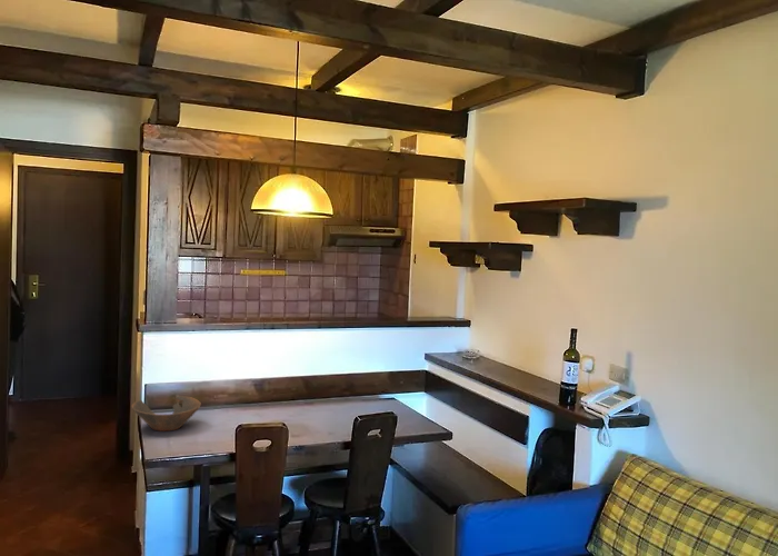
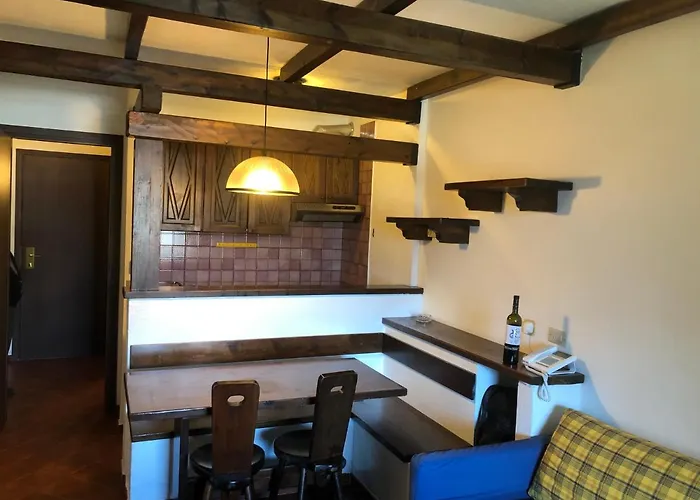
- bowl (166, 415)
